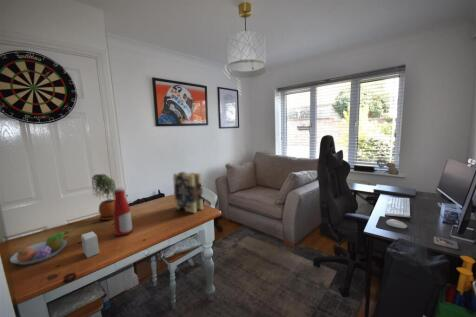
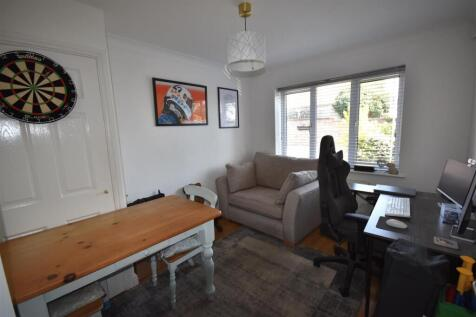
- bottle (121, 210)
- small box (90, 244)
- potted plant (106, 195)
- book (187, 191)
- fruit bowl (42, 245)
